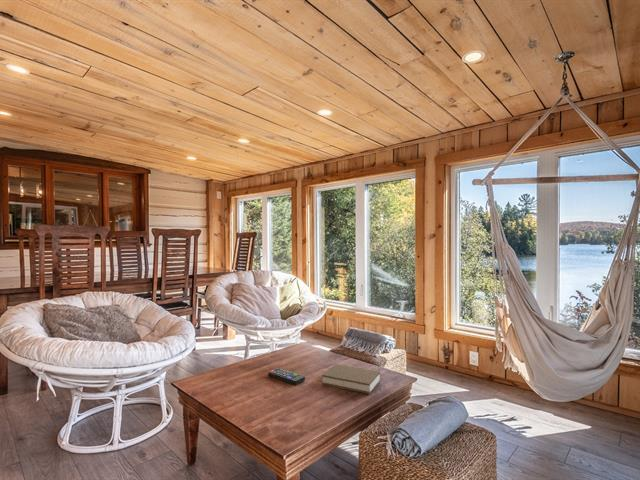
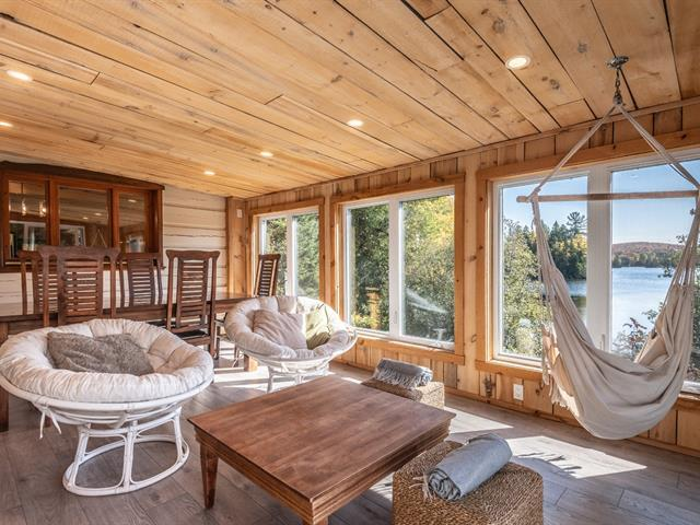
- remote control (286, 375)
- book (351, 377)
